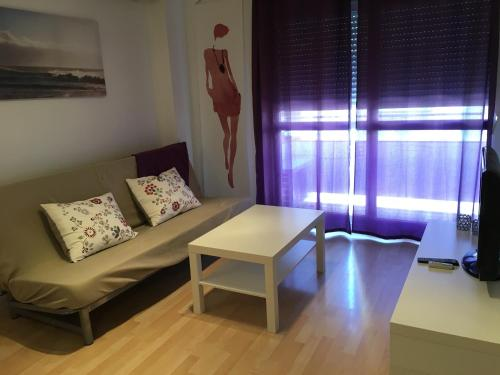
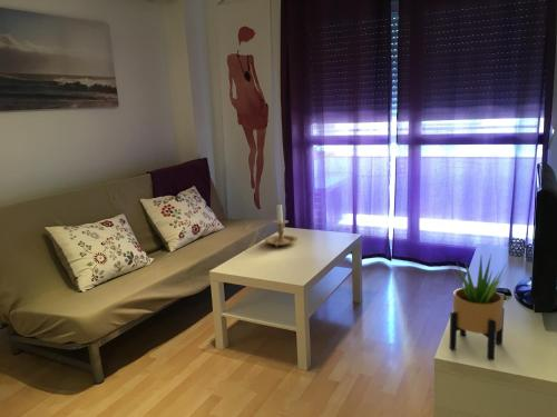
+ candle holder (280, 222)
+ potted plant (478, 302)
